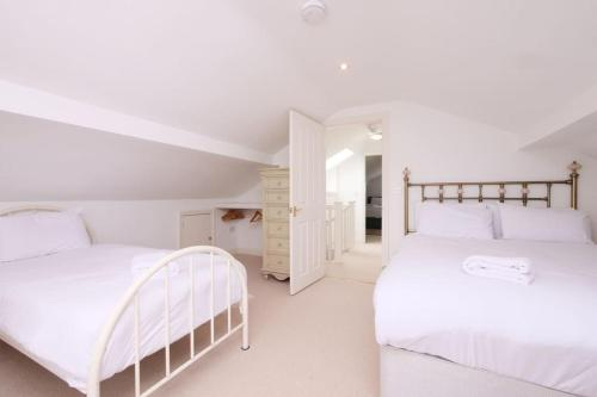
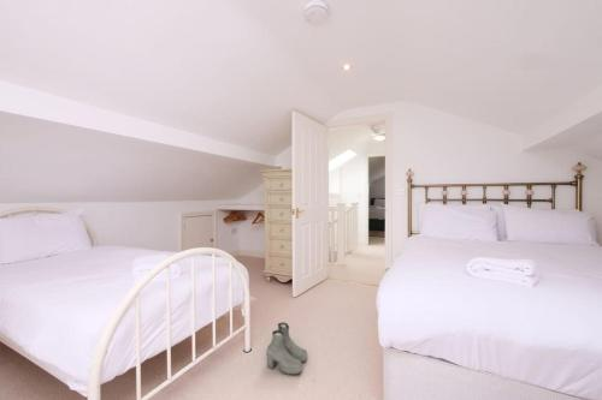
+ boots (287, 346)
